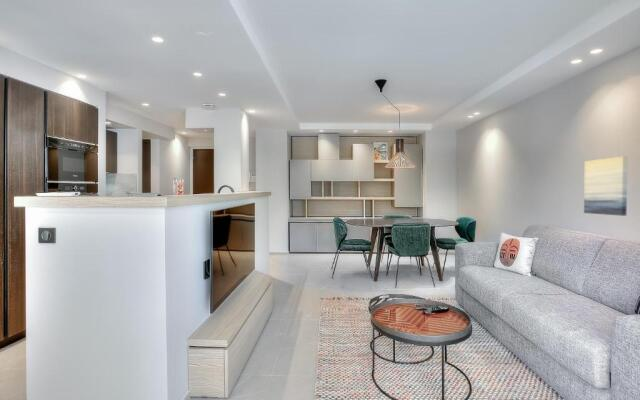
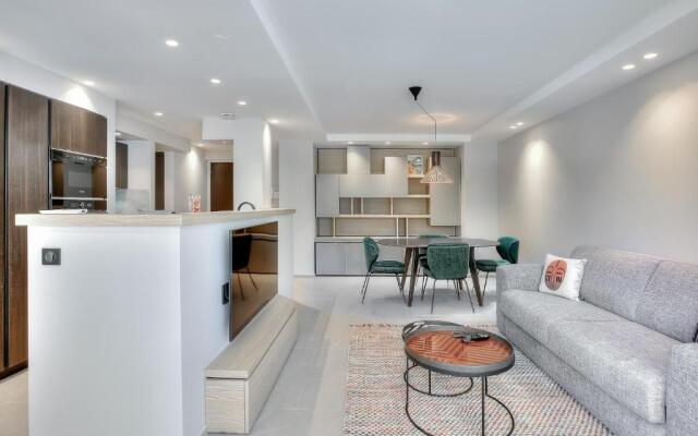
- wall art (604, 186)
